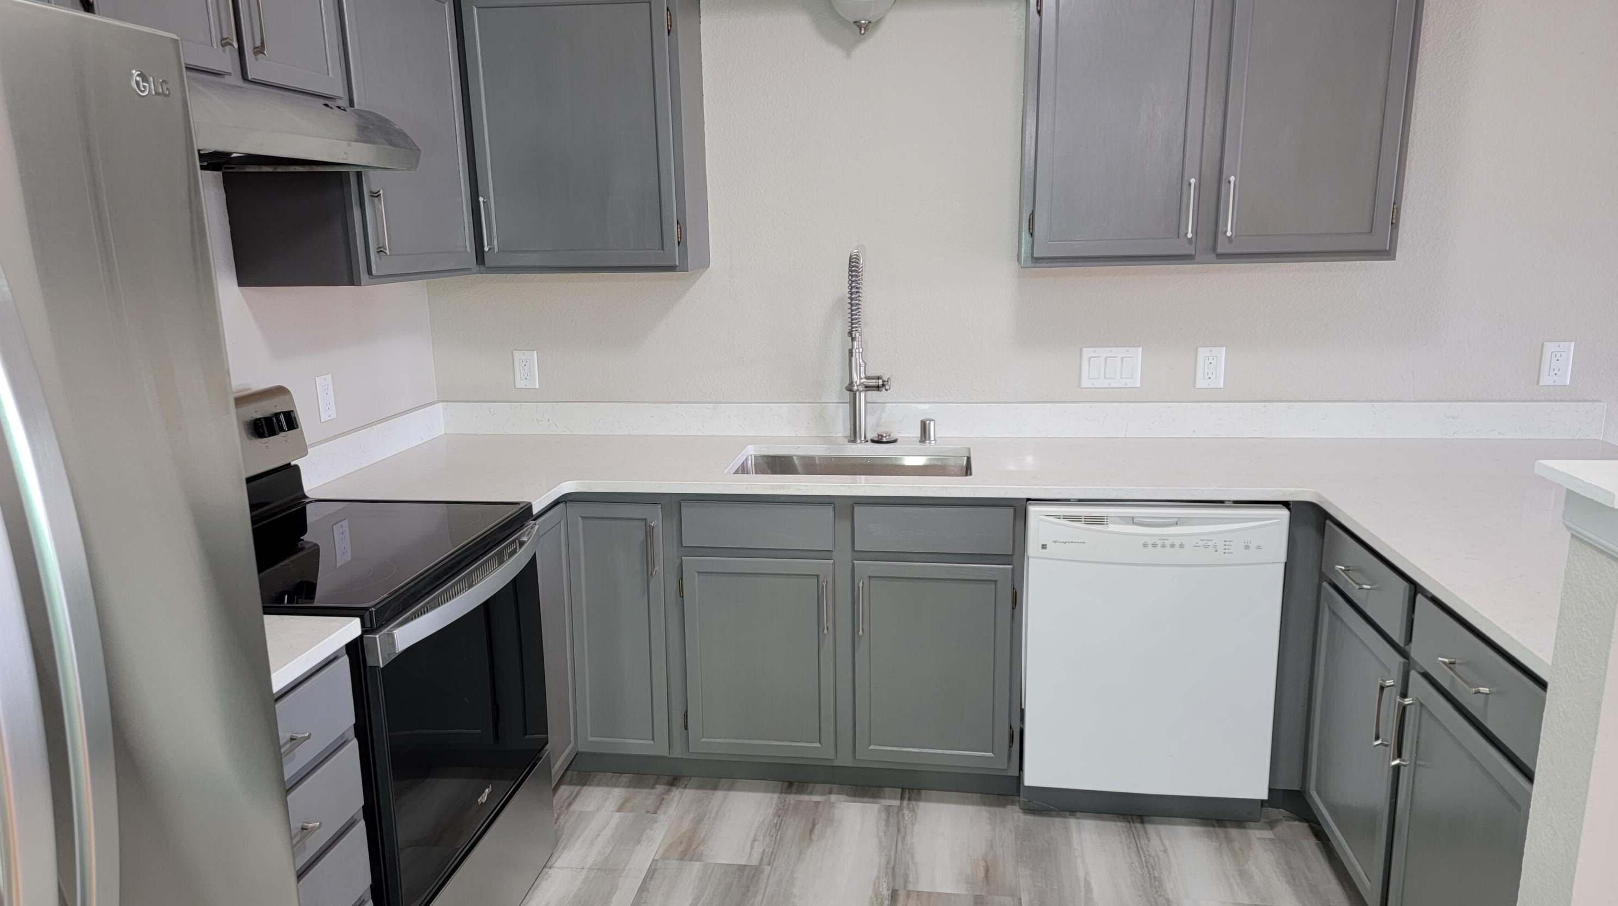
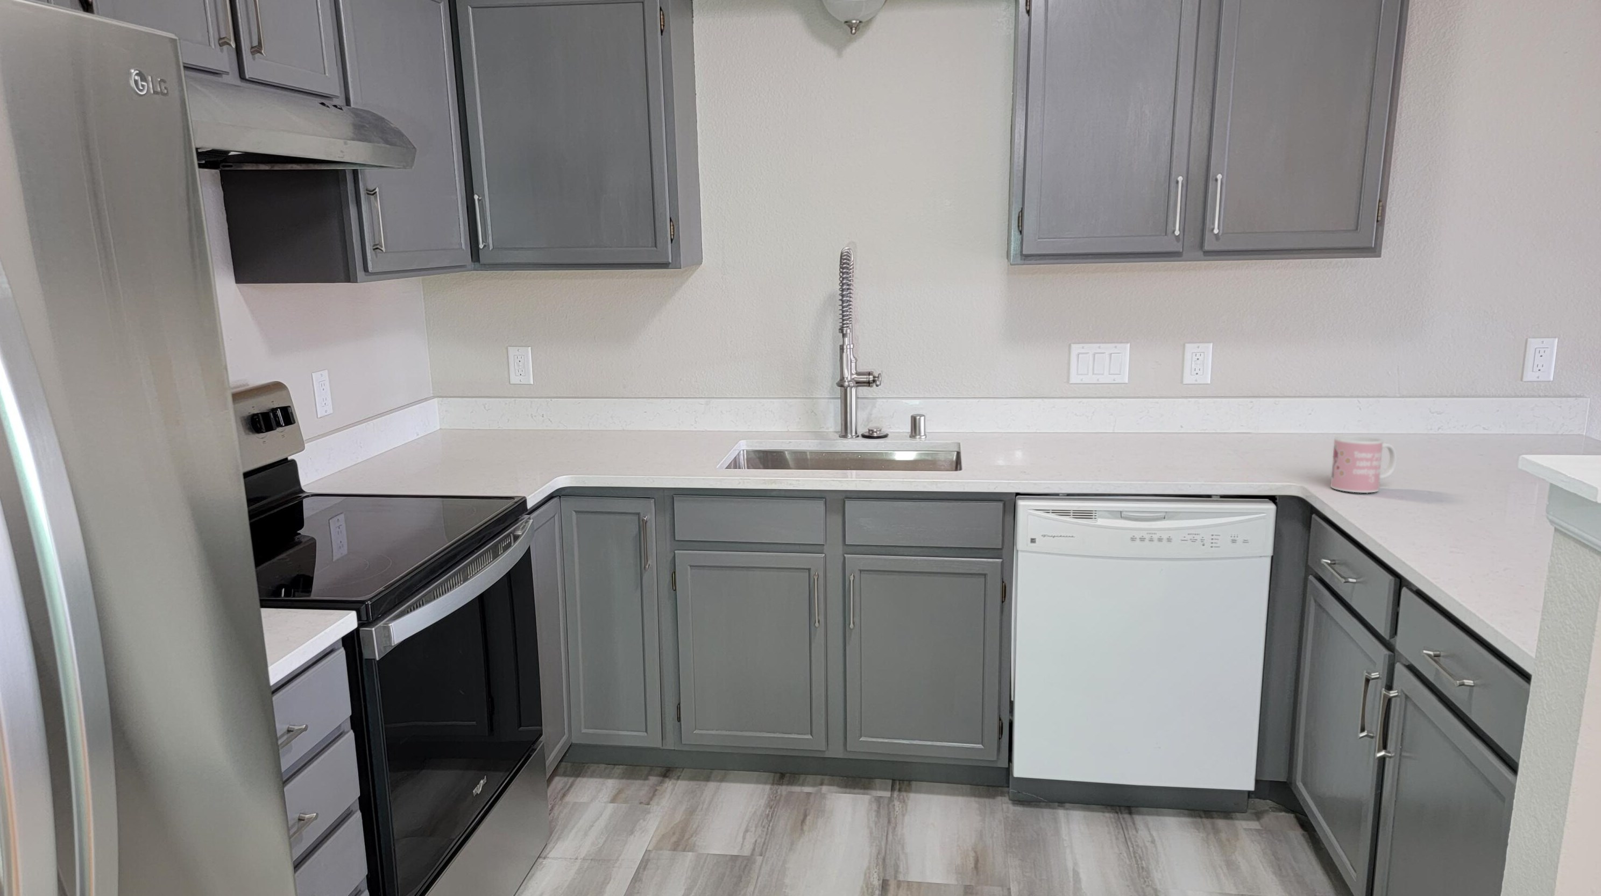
+ mug (1362, 463)
